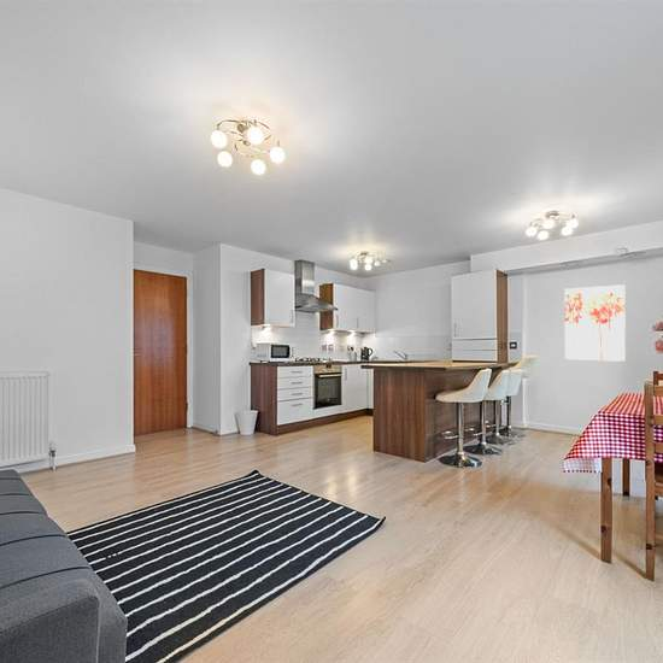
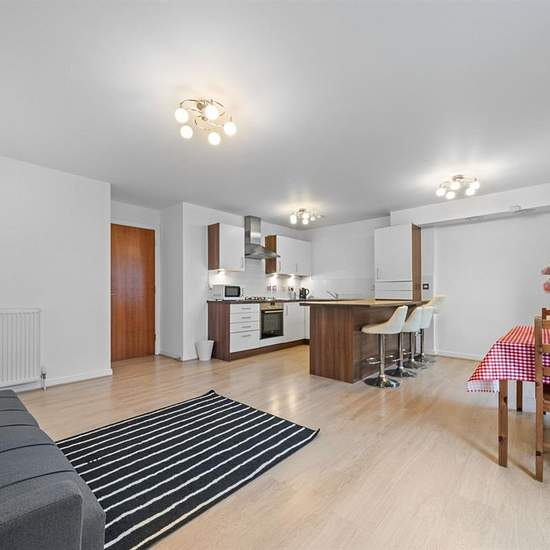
- wall art (593, 323)
